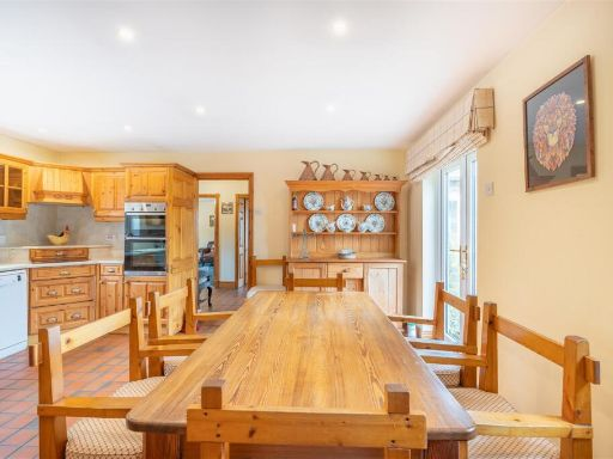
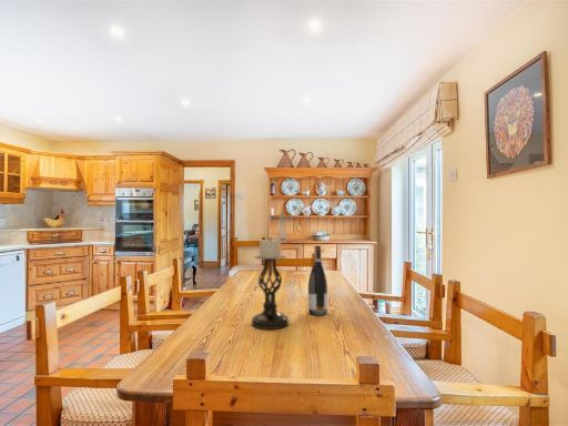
+ wine bottle (317, 278)
+ candle holder (270, 280)
